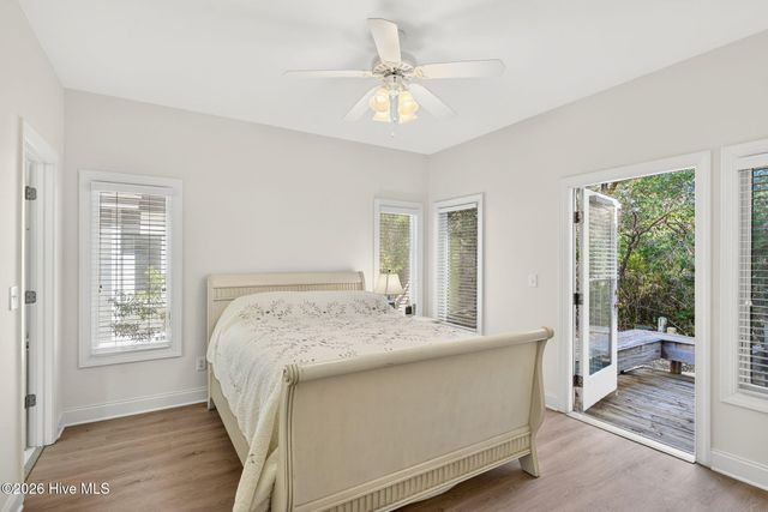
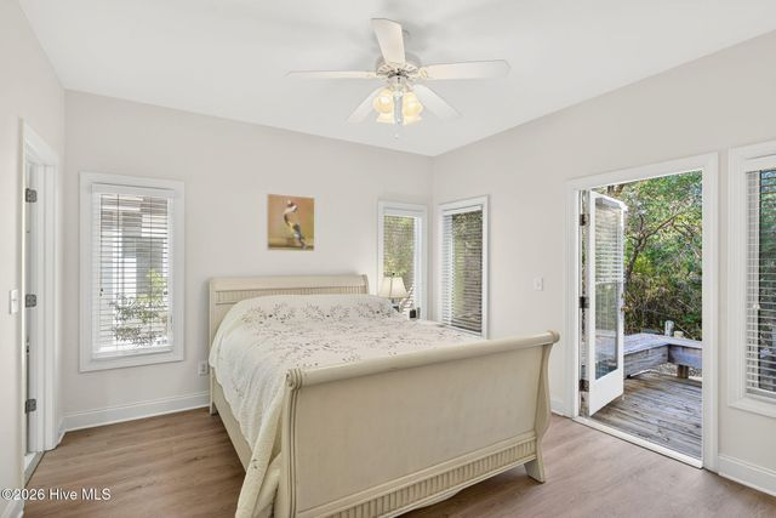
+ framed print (291, 223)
